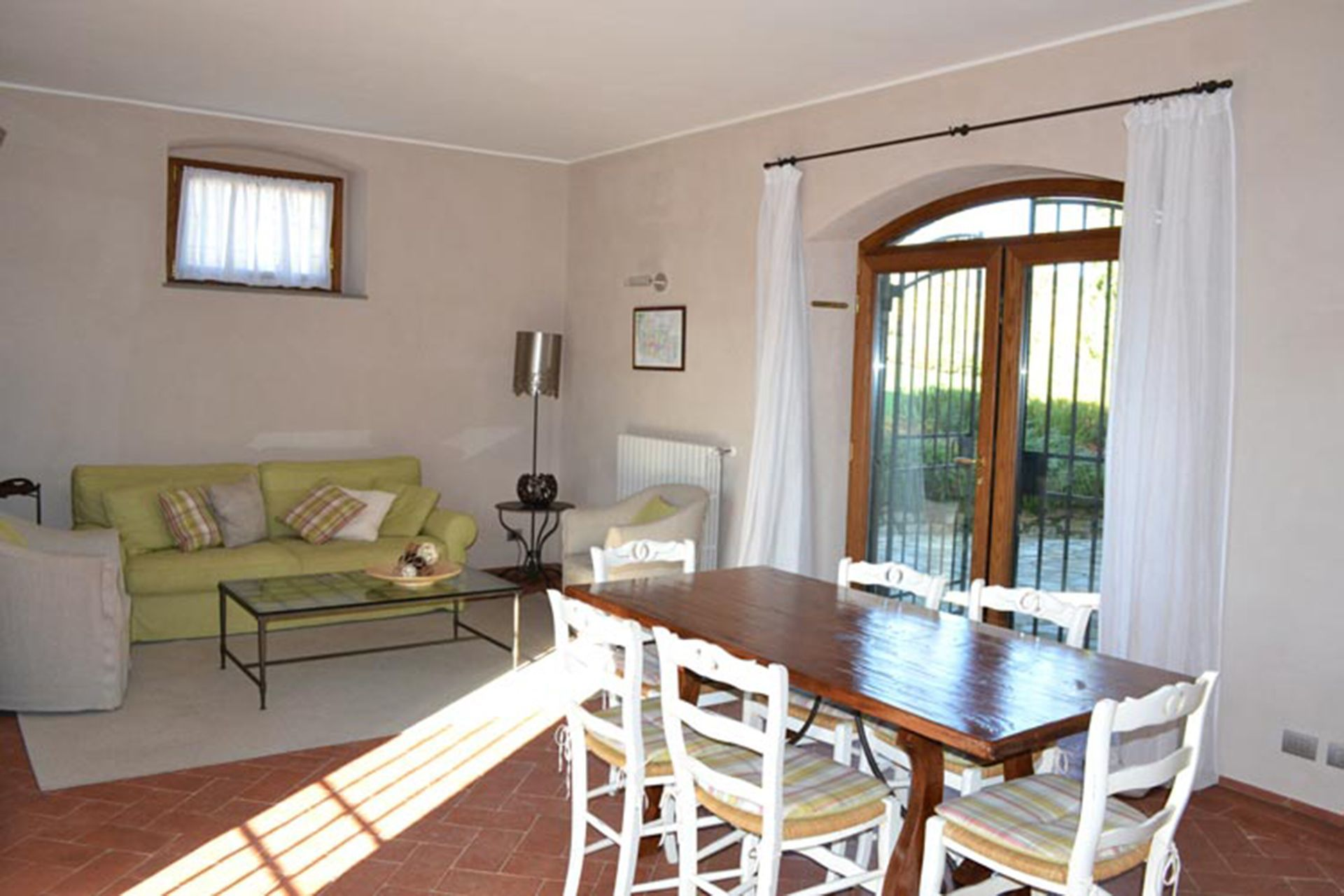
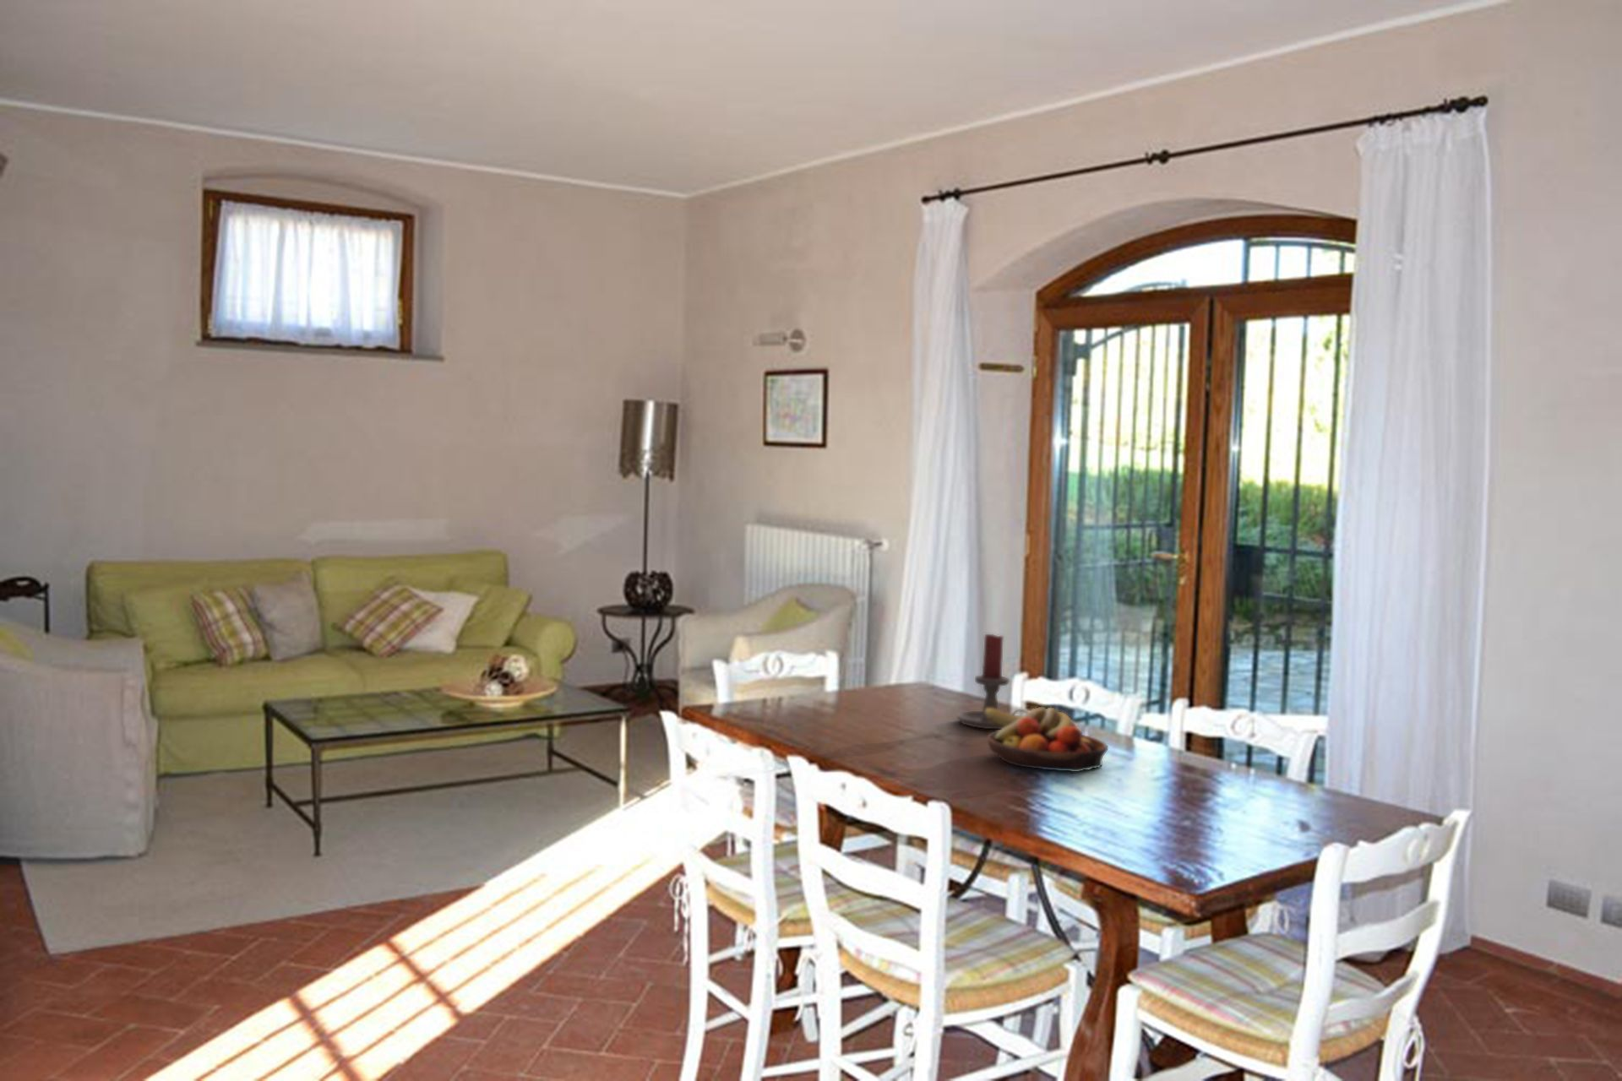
+ fruit bowl (1046, 736)
+ candle holder (999, 680)
